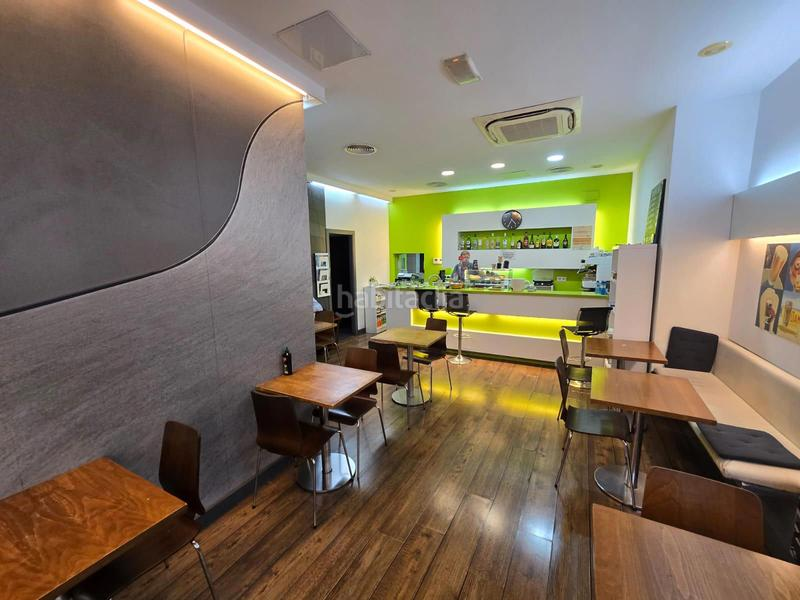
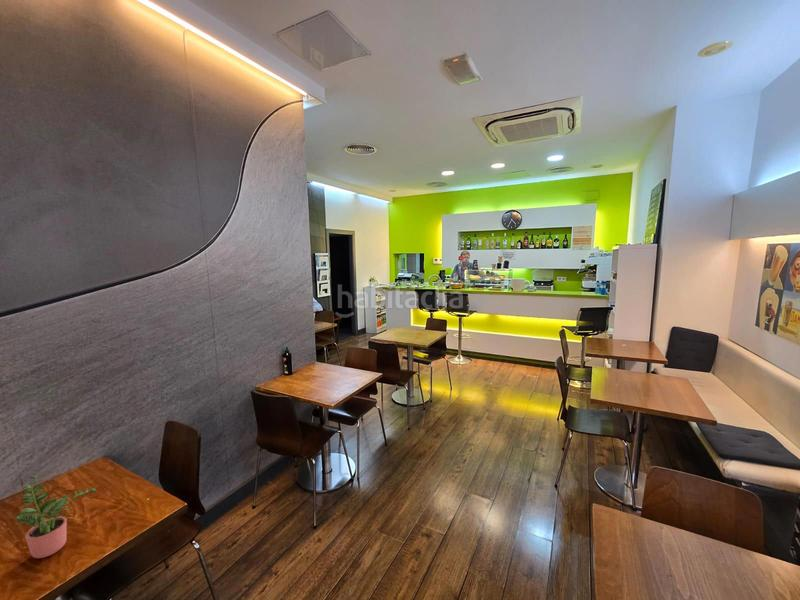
+ potted plant (59, 511)
